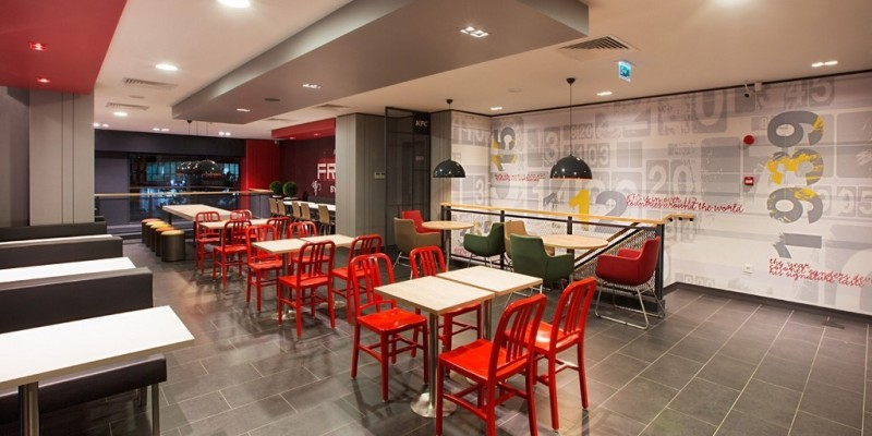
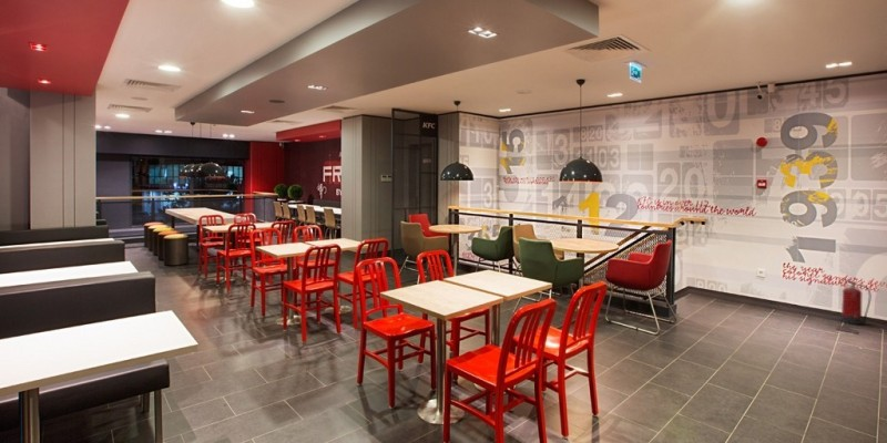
+ fire extinguisher (854, 300)
